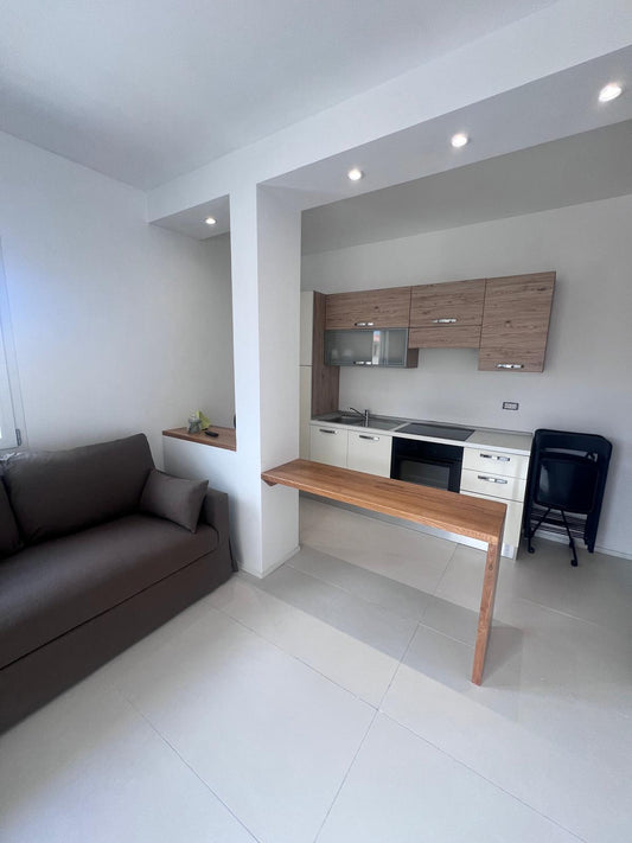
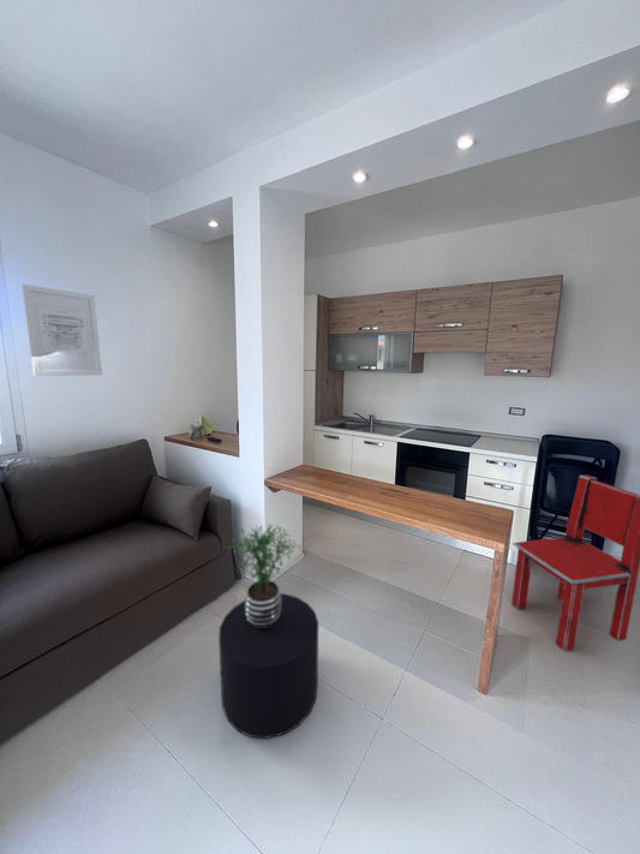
+ stool (270, 656)
+ potted plant (263, 577)
+ chair (574, 556)
+ wall art (65, 333)
